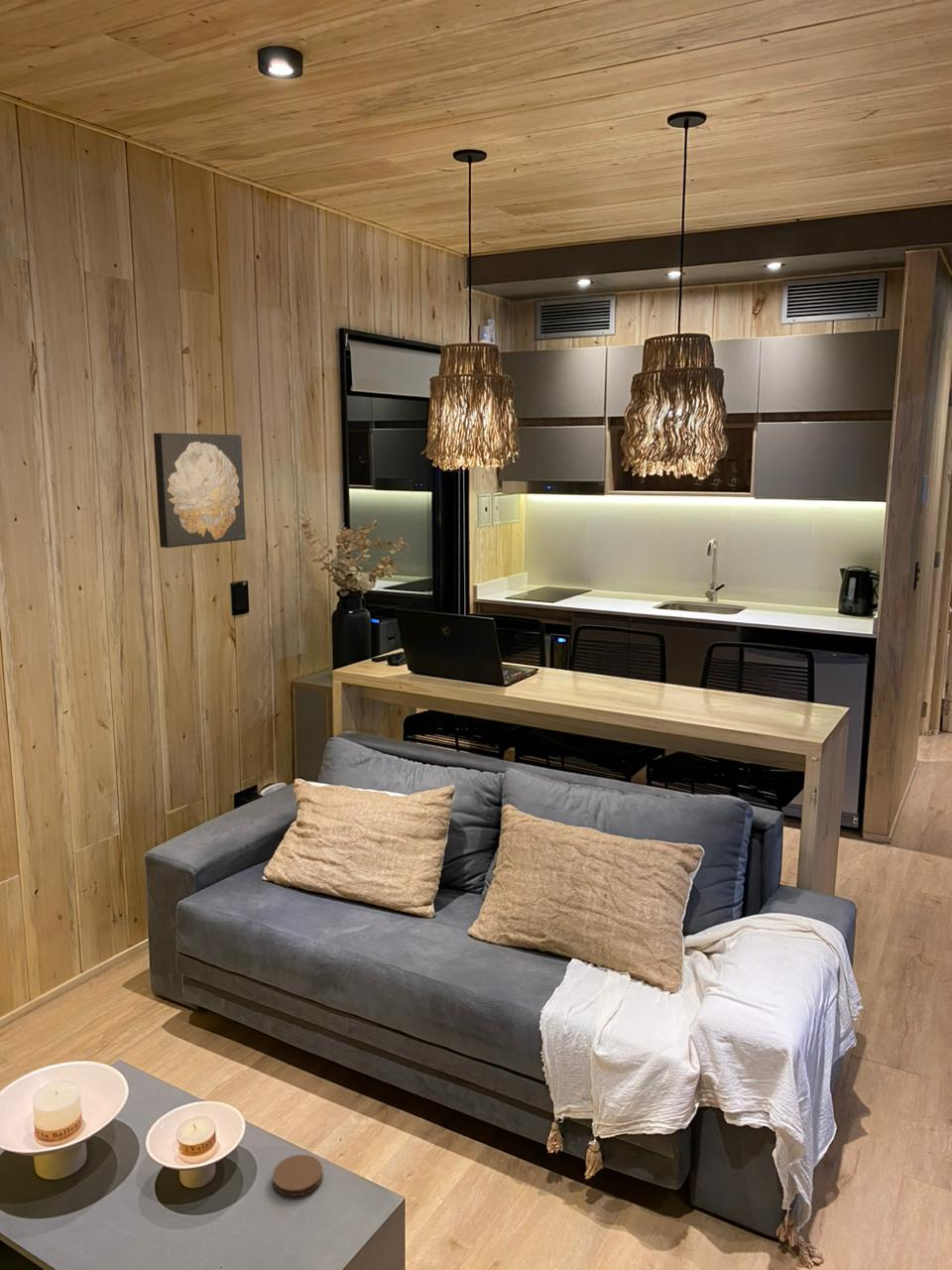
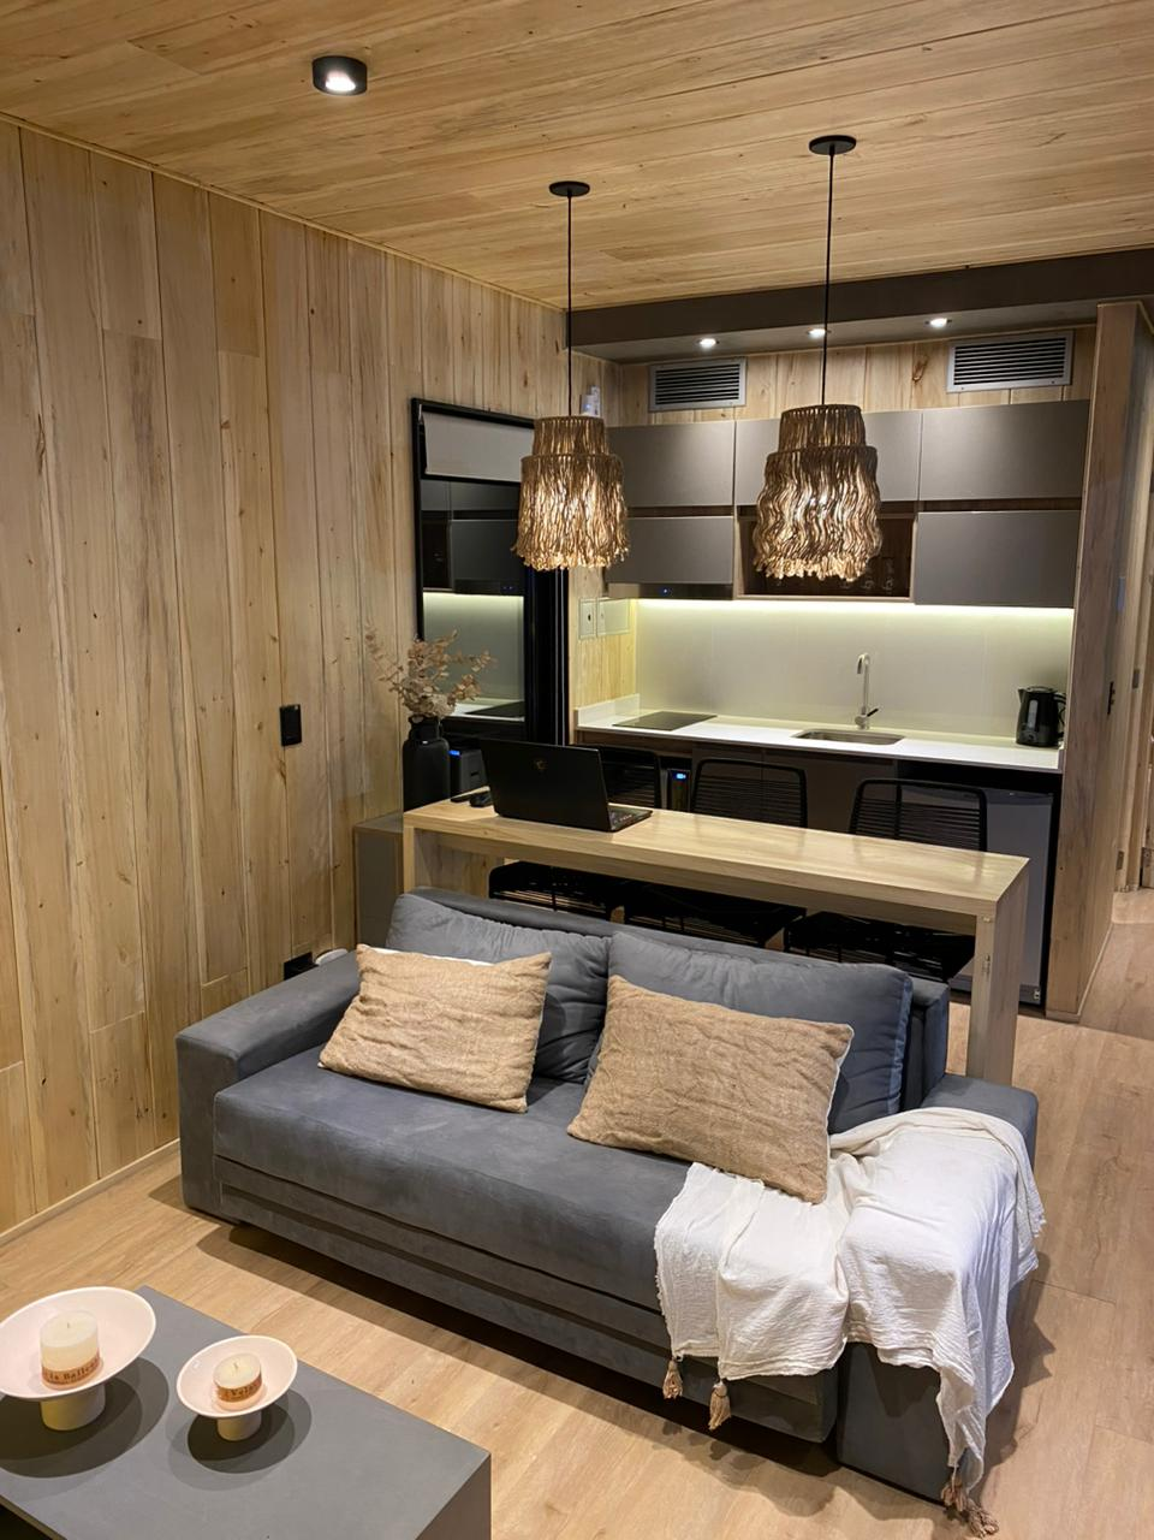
- coaster (298, 1175)
- wall art (201, 489)
